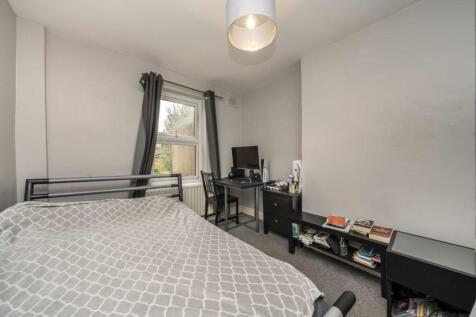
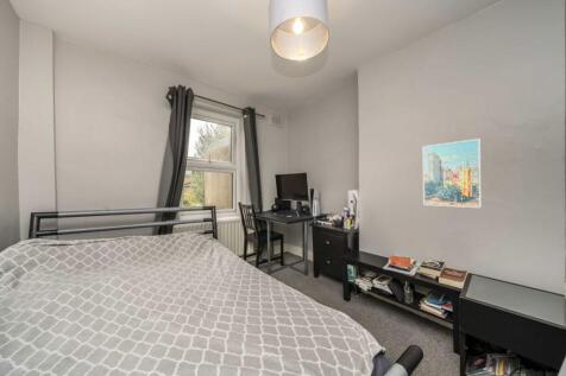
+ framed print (449, 174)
